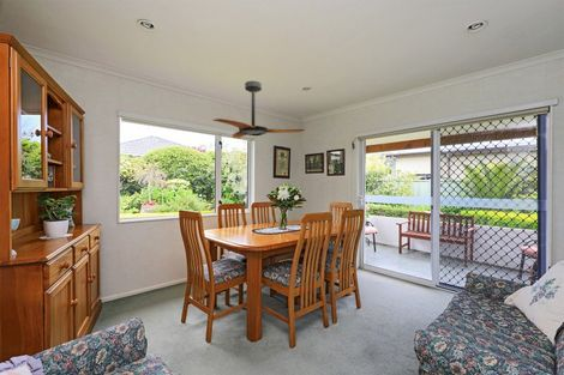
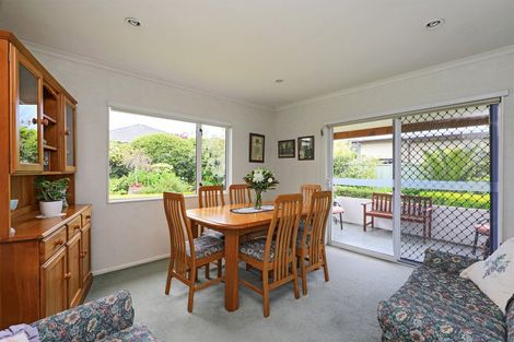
- ceiling fan (253, 109)
